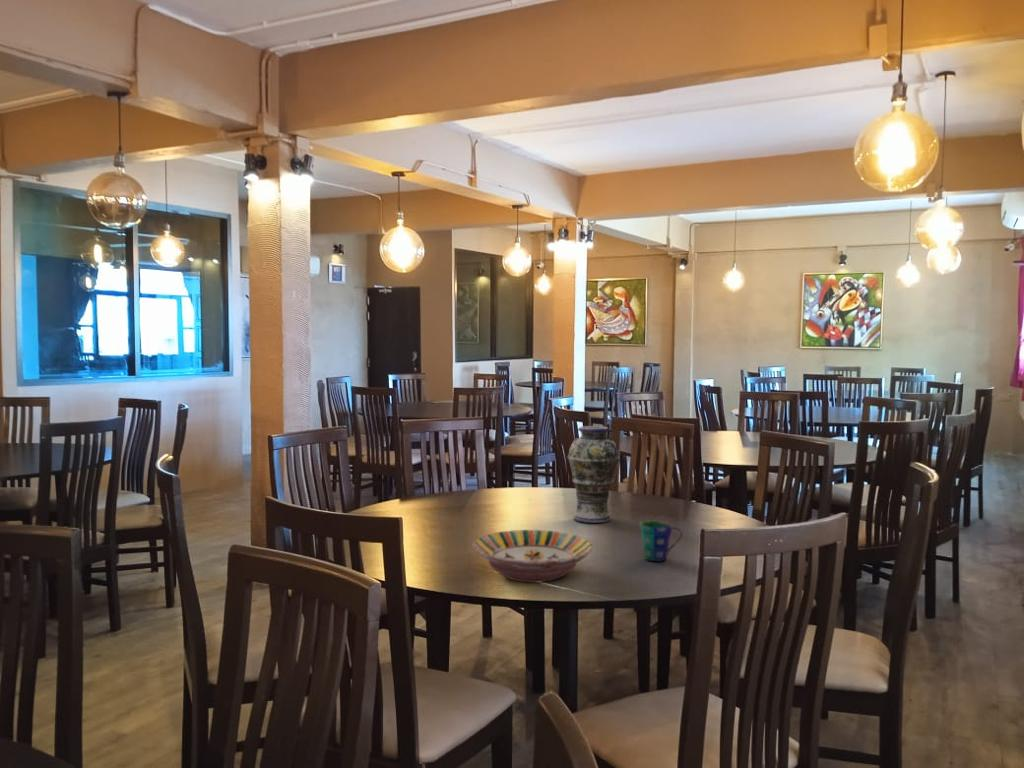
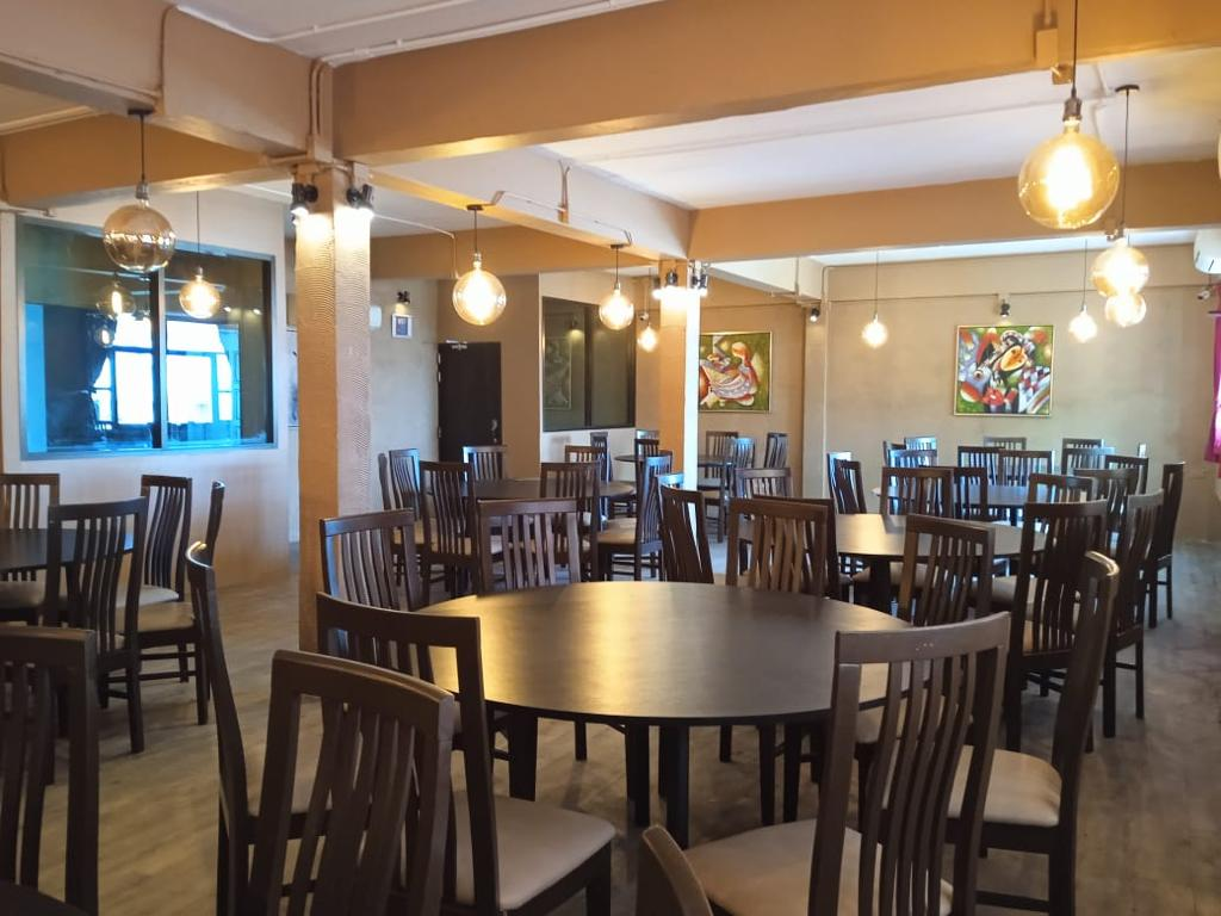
- serving bowl (532, 559)
- vase (593, 473)
- cup (660, 541)
